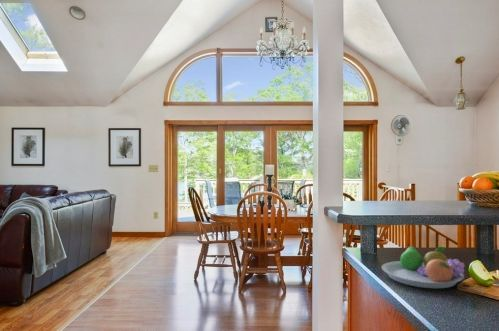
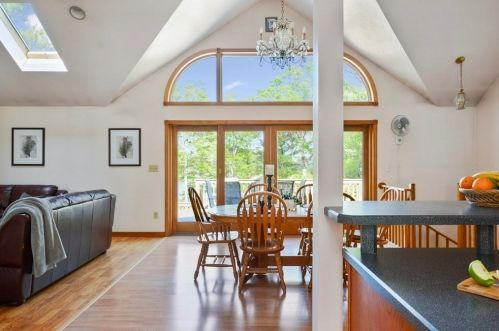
- fruit bowl (421, 262)
